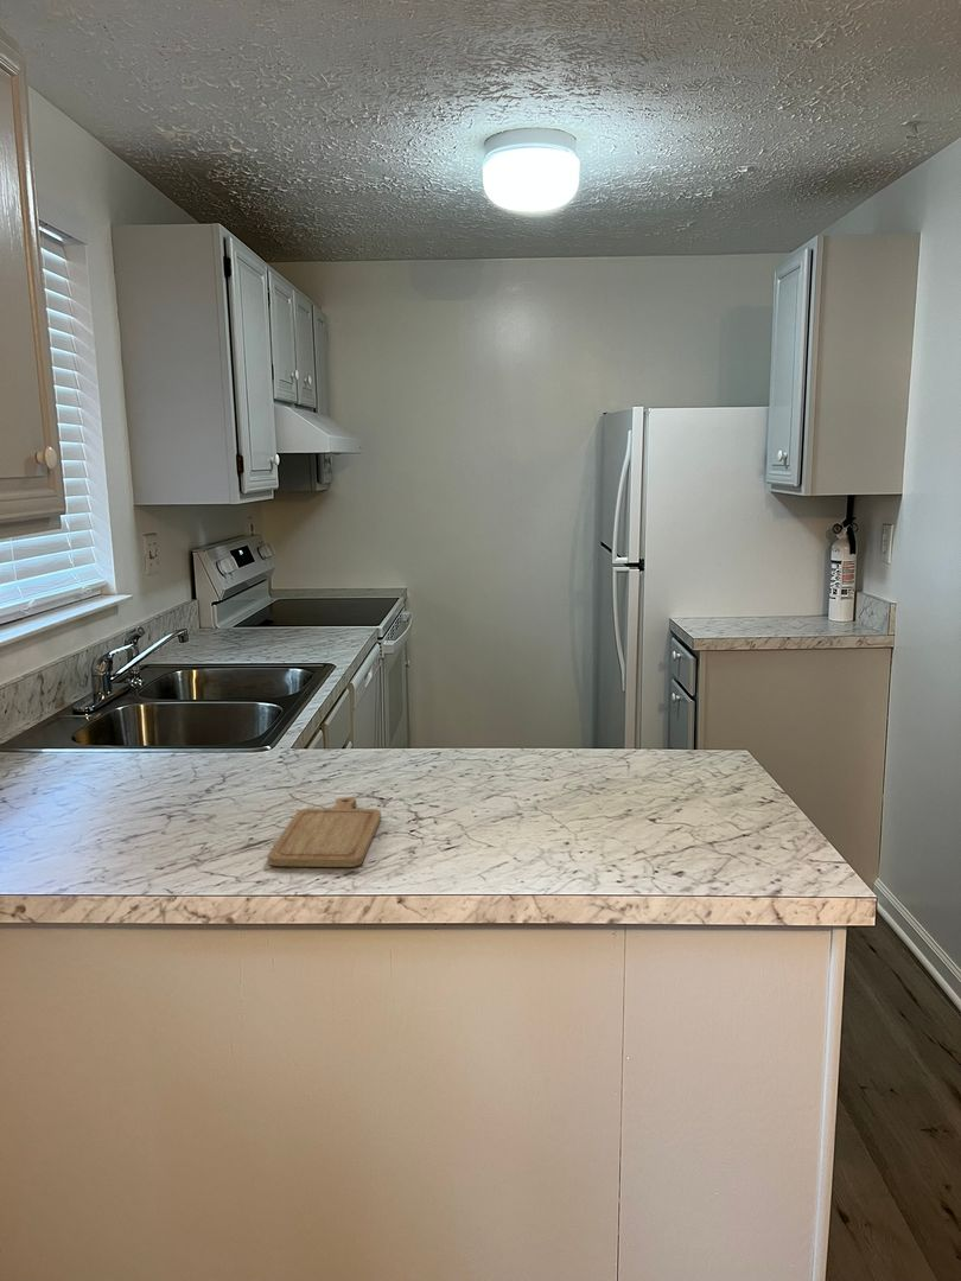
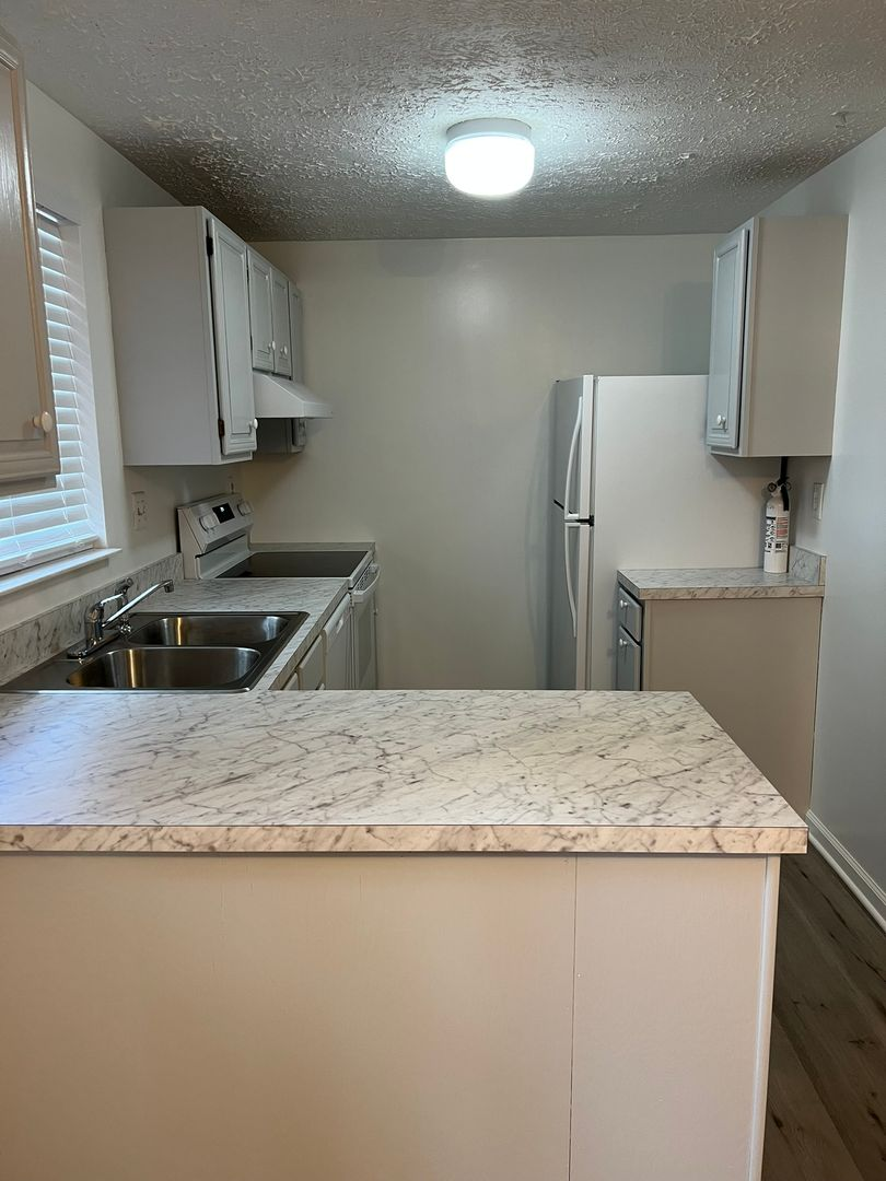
- chopping board (331, 829)
